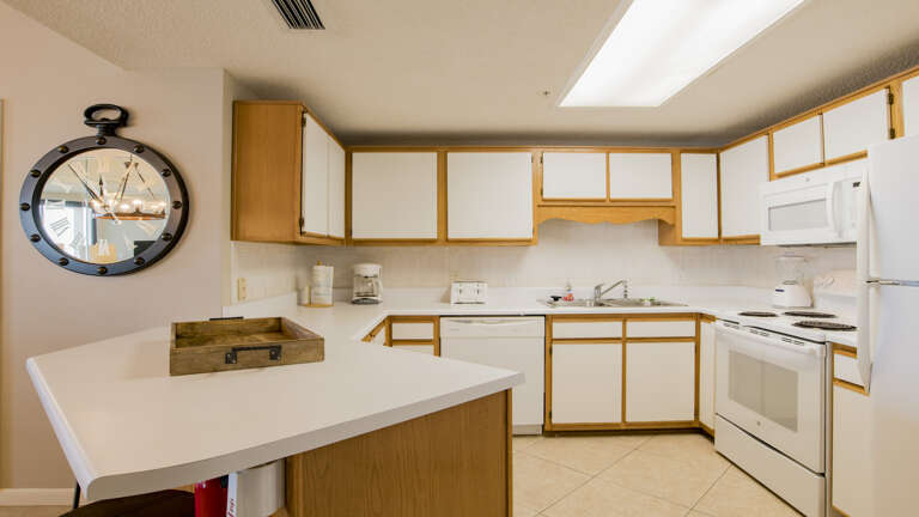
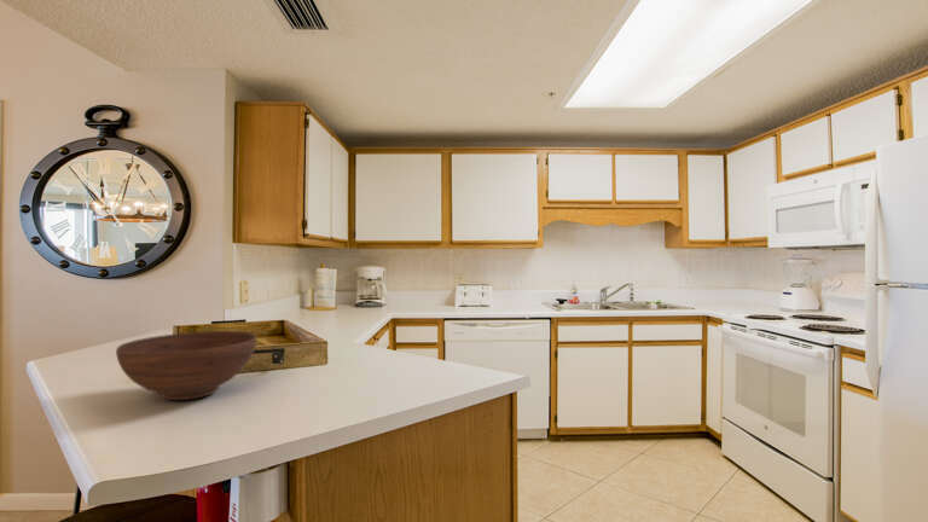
+ bowl (191, 367)
